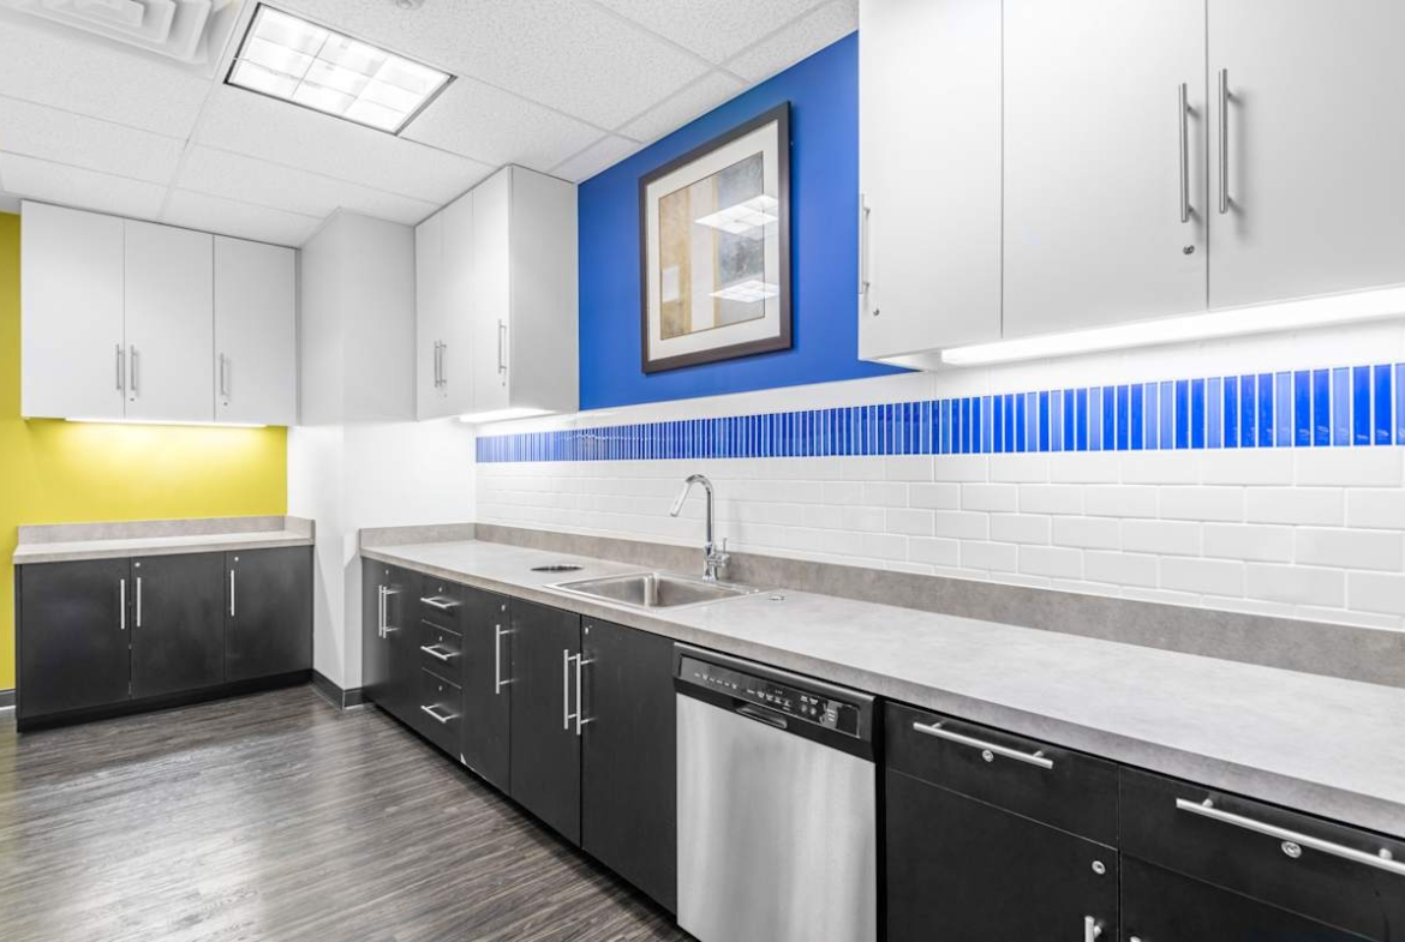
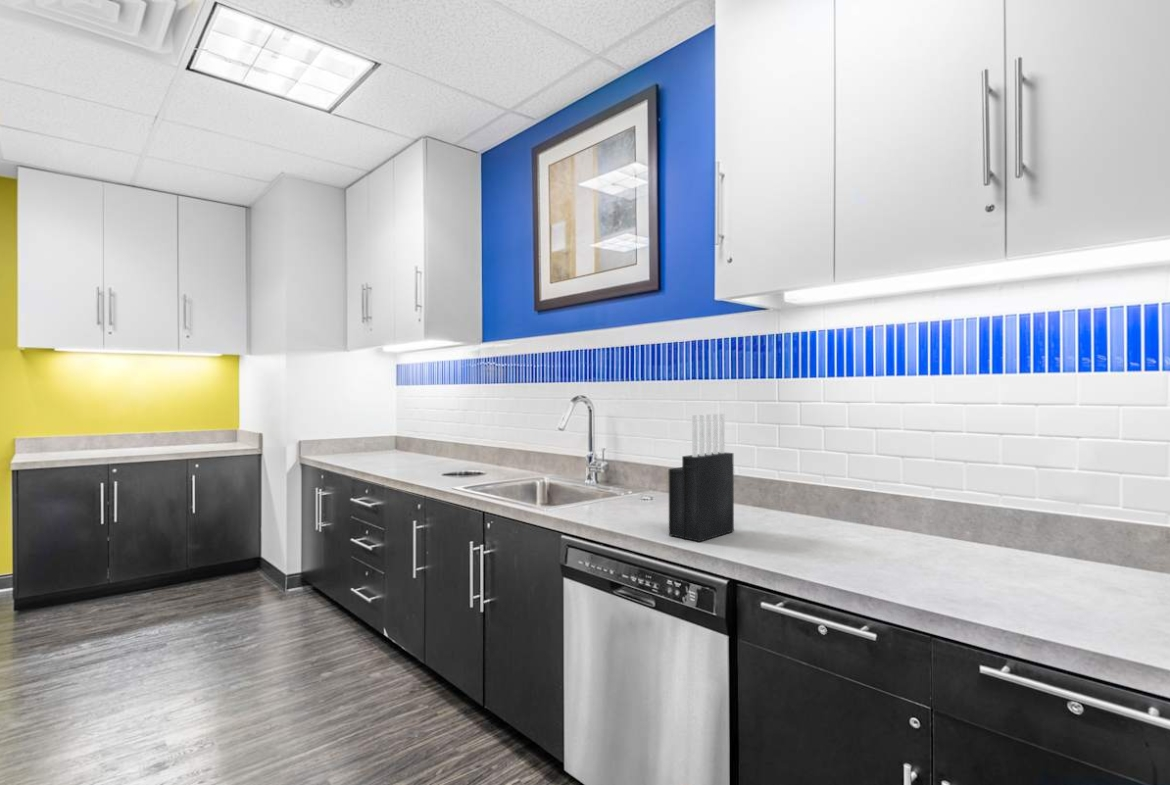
+ knife block (698, 473)
